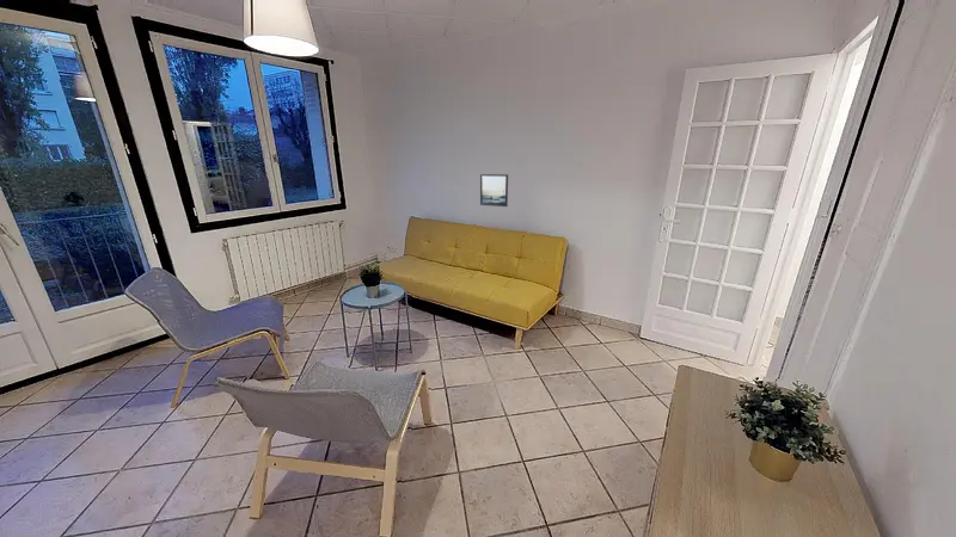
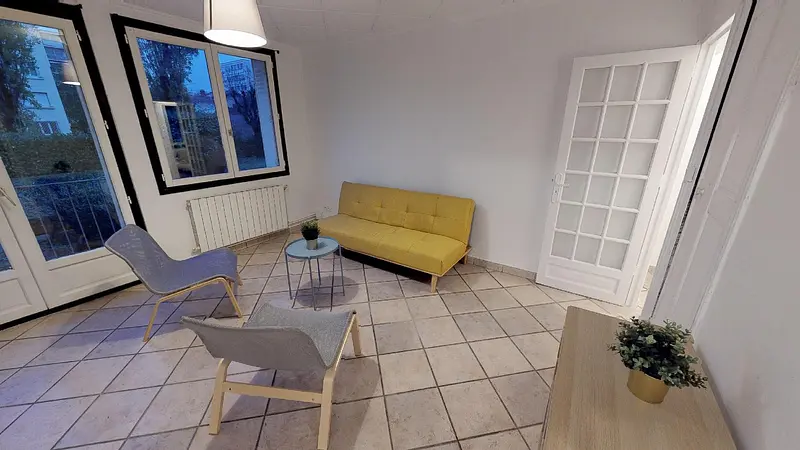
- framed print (494, 190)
